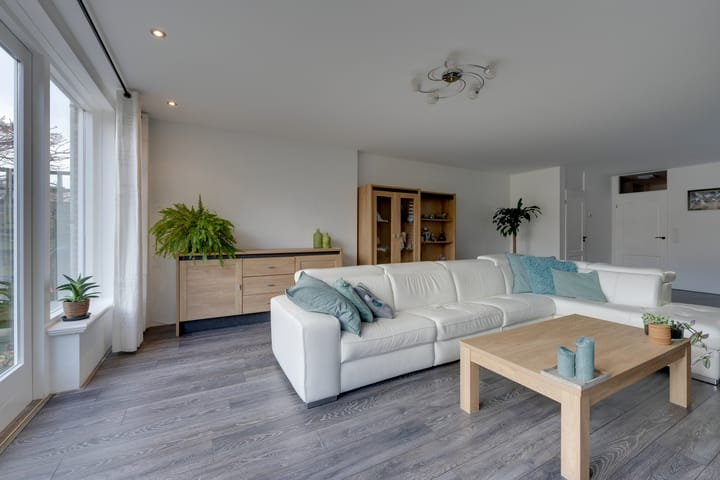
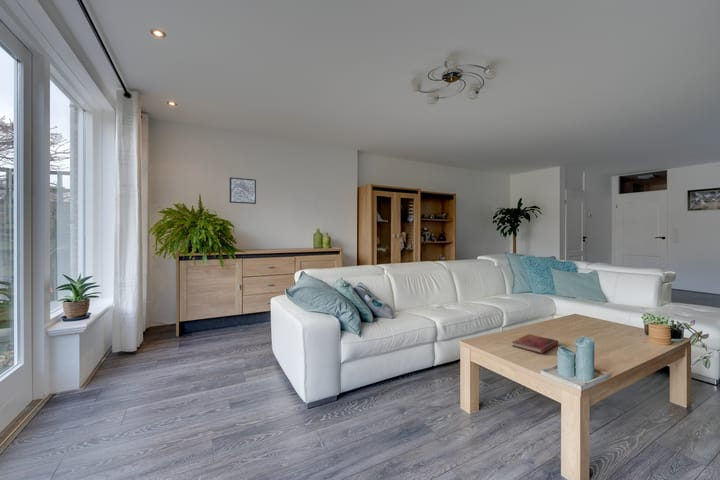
+ wall art (242, 190)
+ diary (535, 343)
